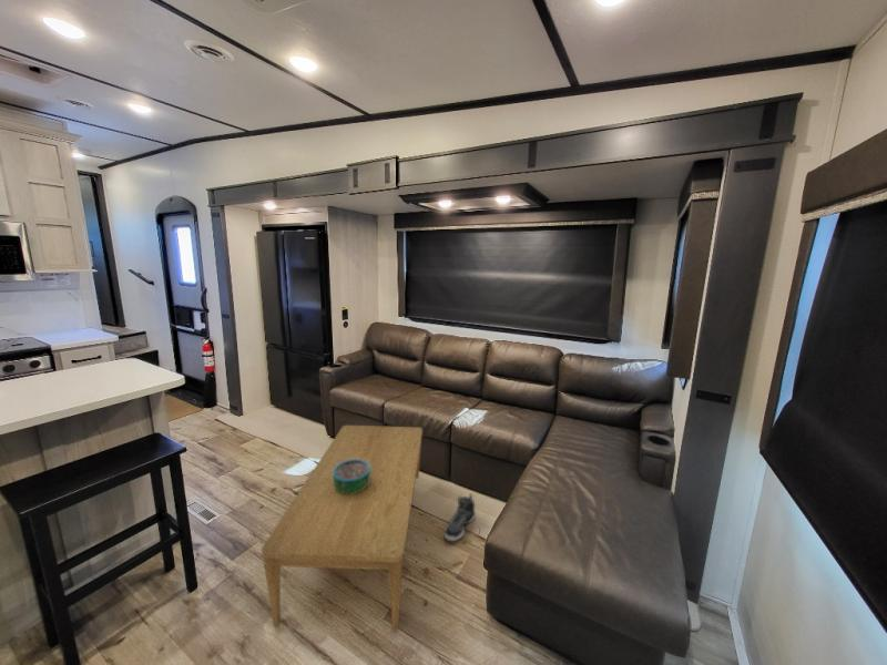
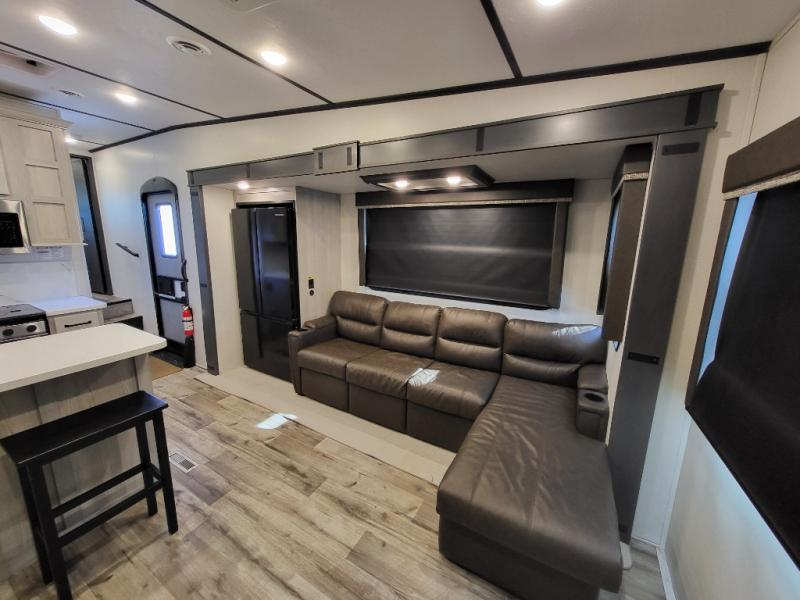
- decorative bowl (351, 475)
- coffee table (365, 502)
- sneaker (459, 514)
